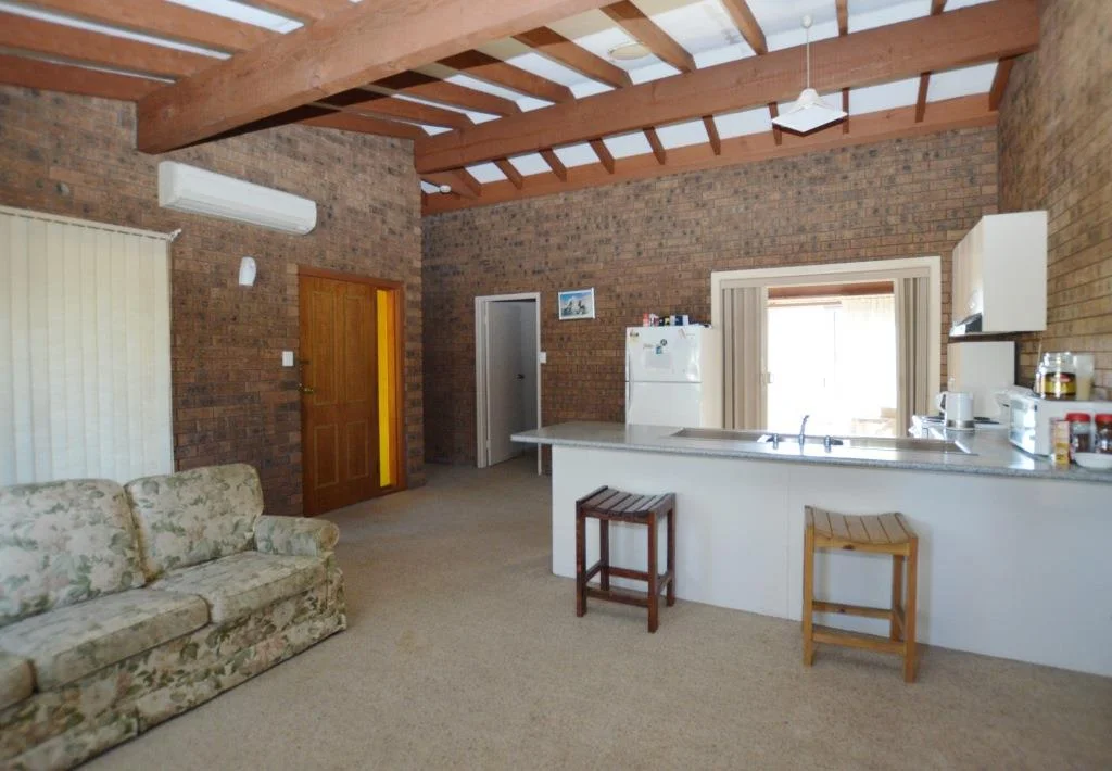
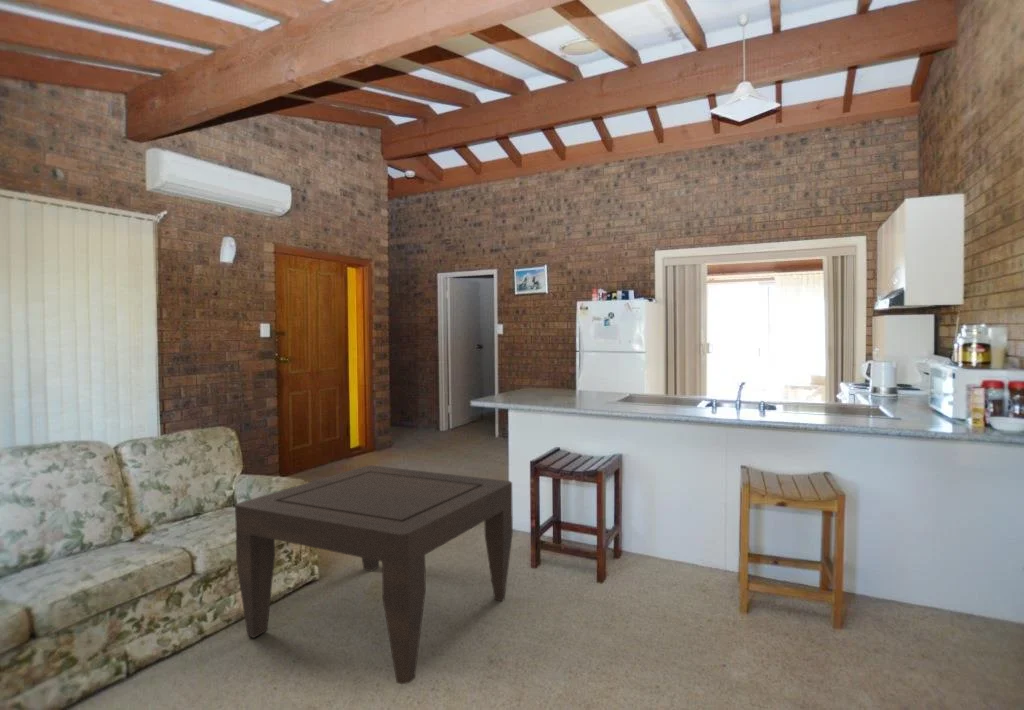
+ coffee table (383, 553)
